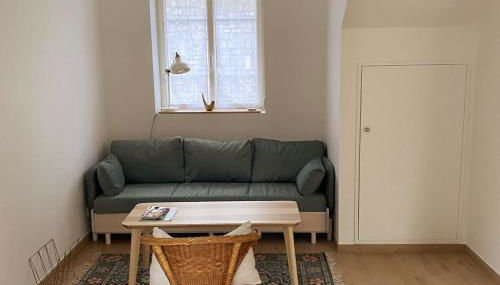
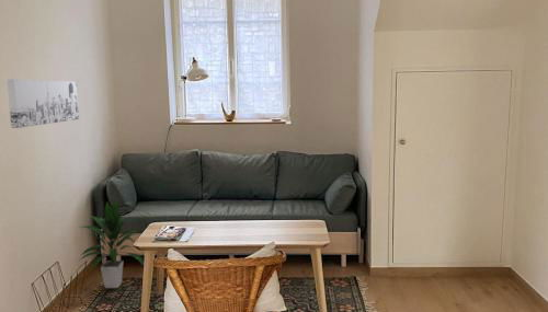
+ indoor plant (113, 244)
+ wall art (47, 102)
